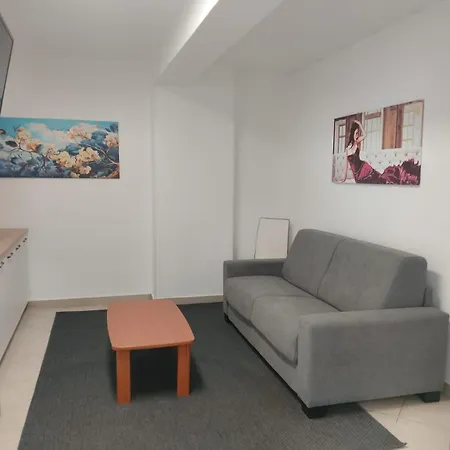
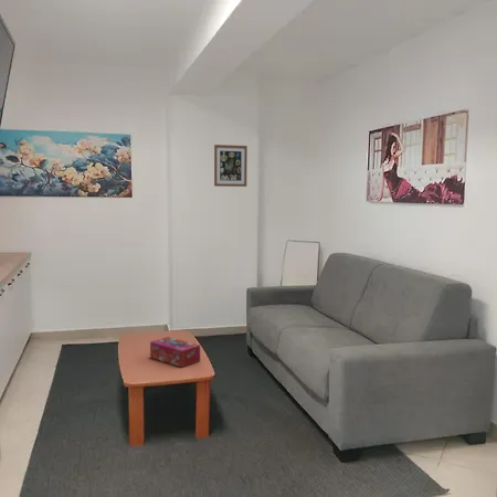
+ wall art (230, 166)
+ tissue box (175, 351)
